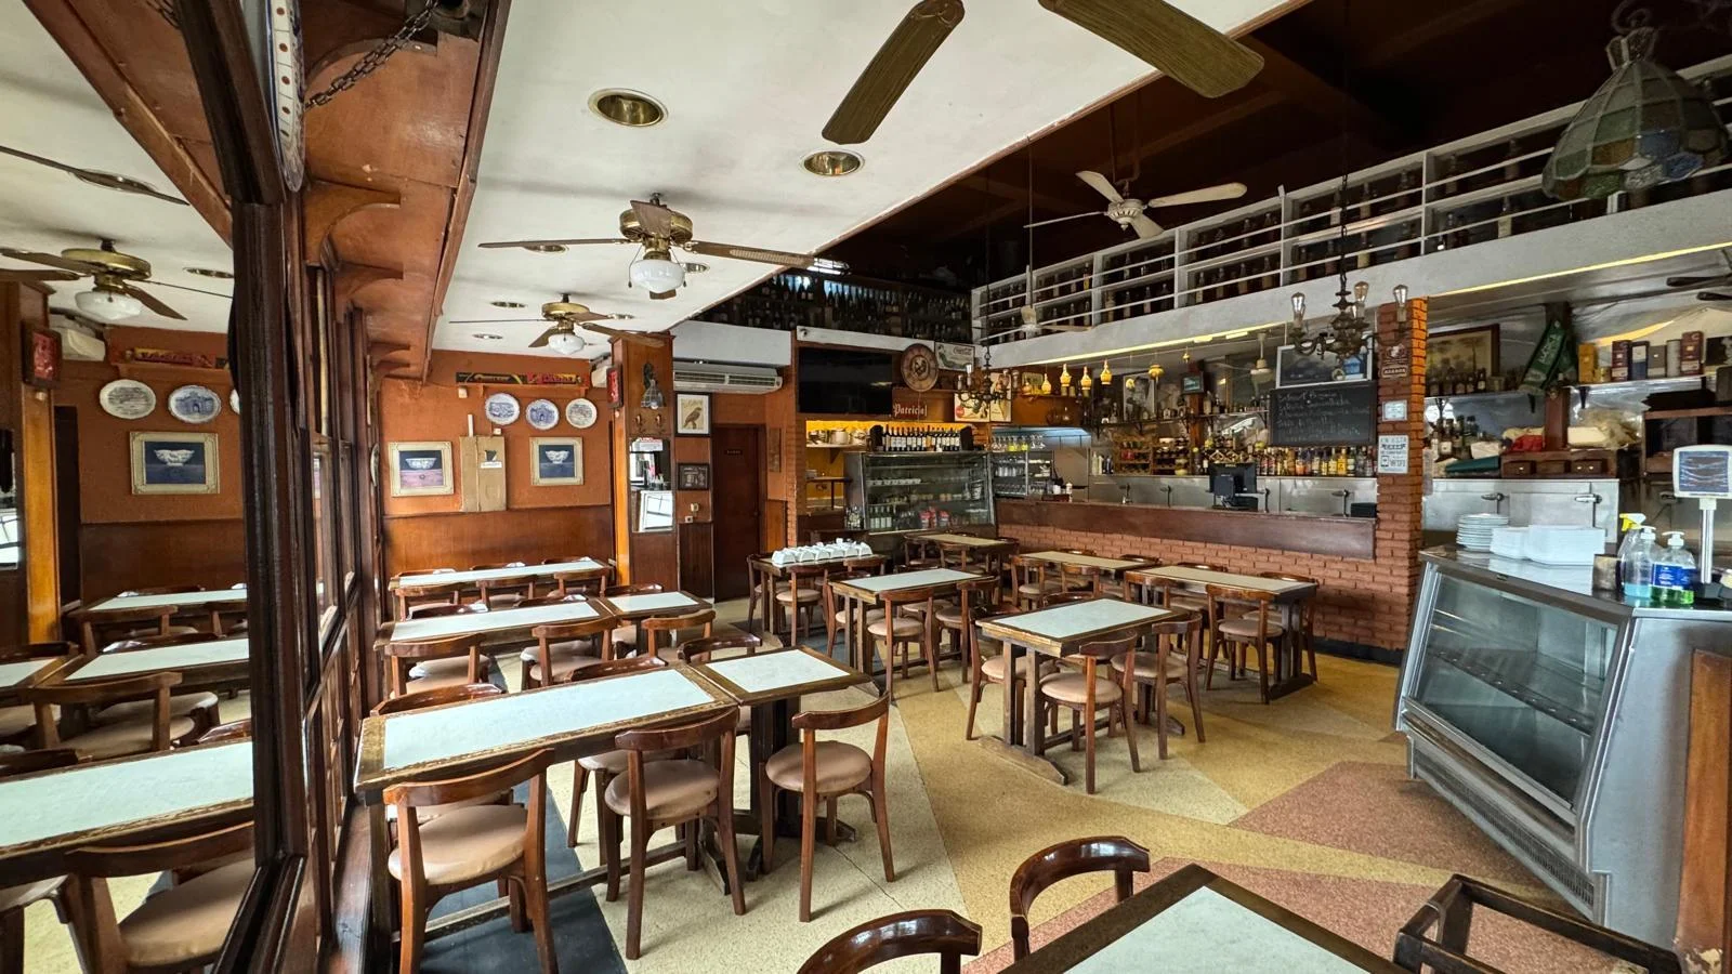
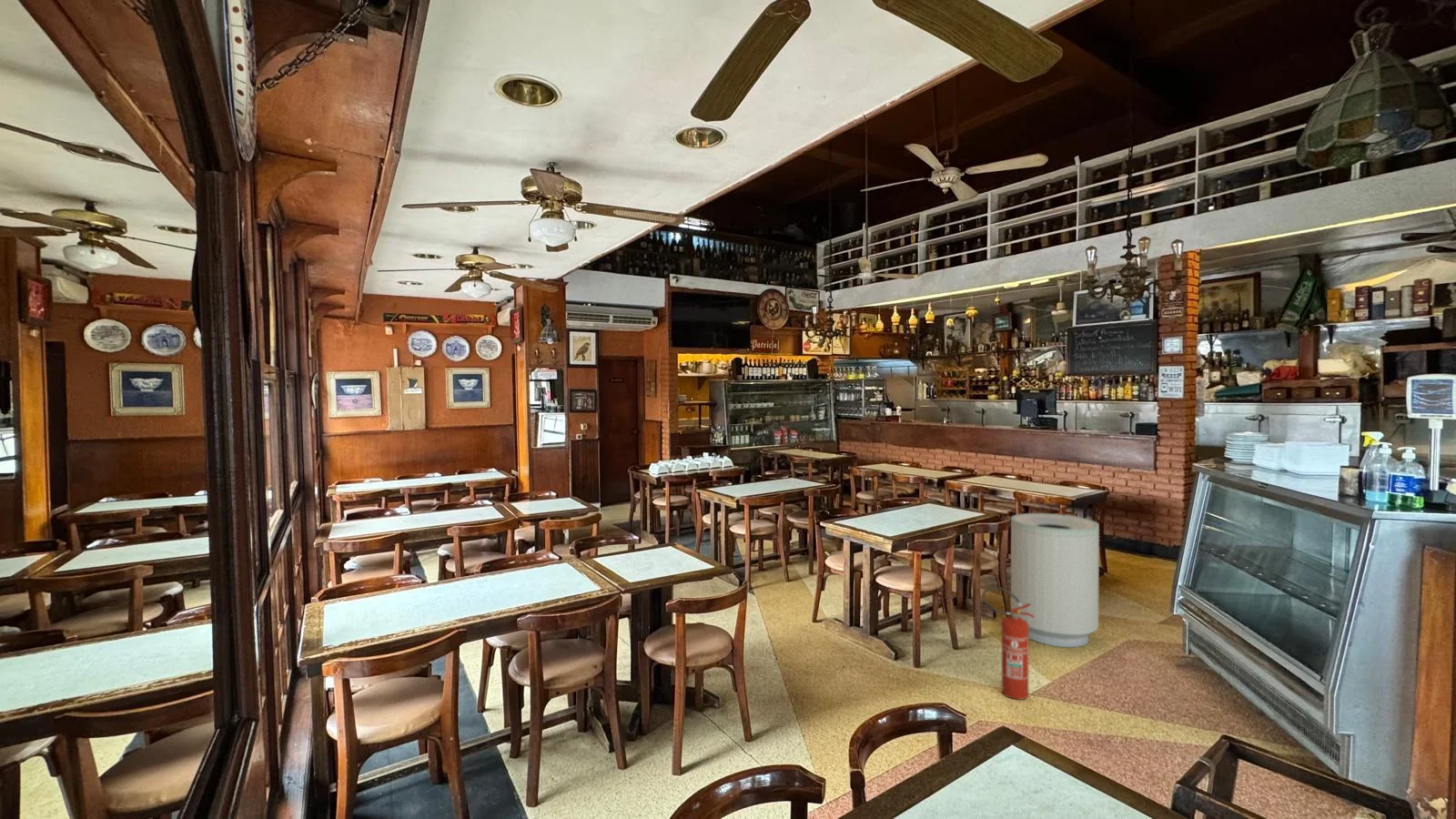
+ trash can (1053, 577)
+ fire extinguisher (1007, 640)
